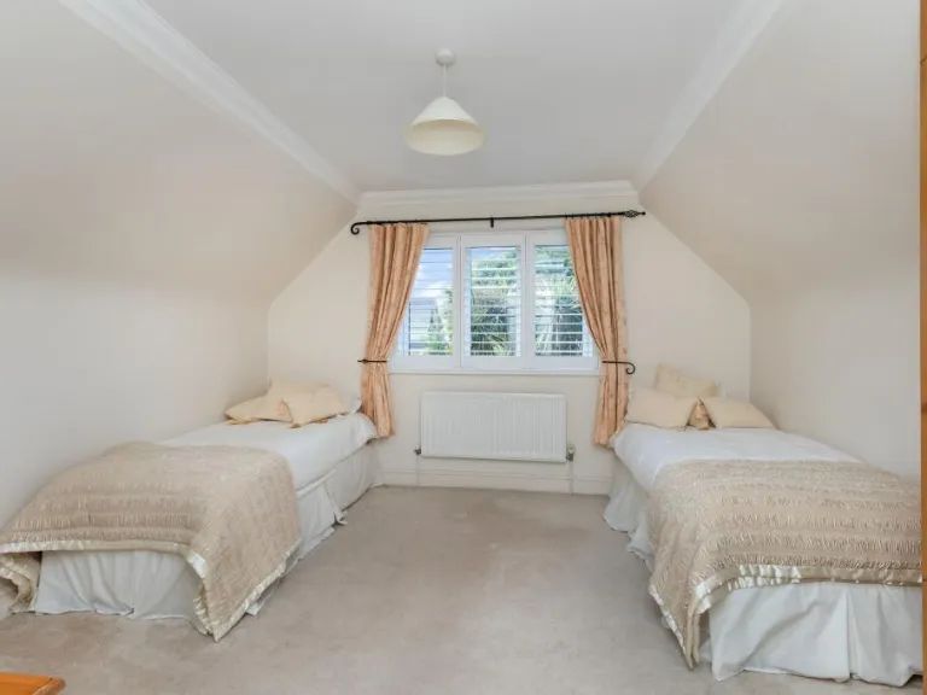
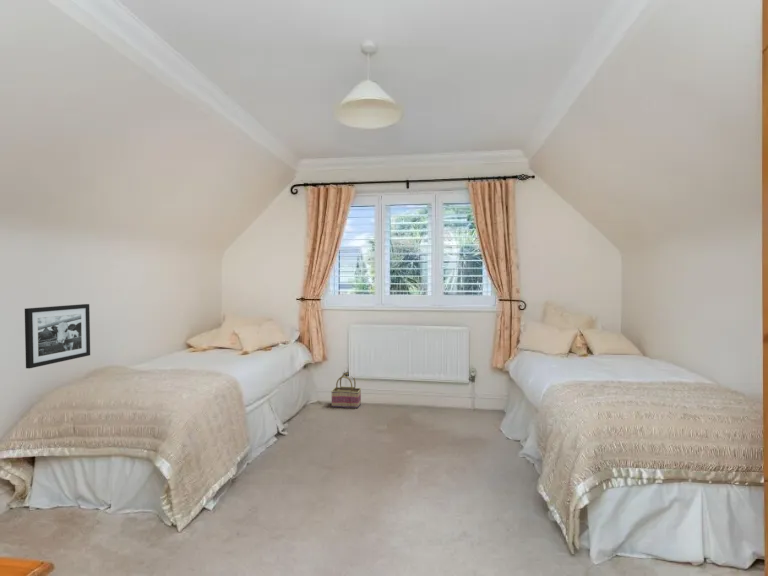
+ basket (346, 390)
+ picture frame (60, 333)
